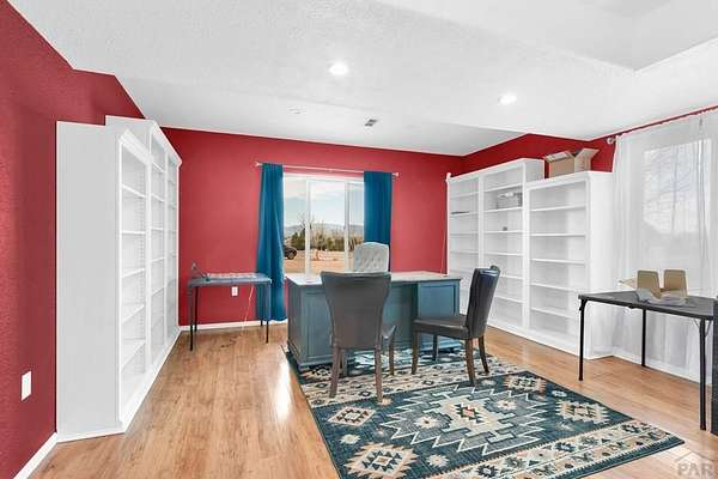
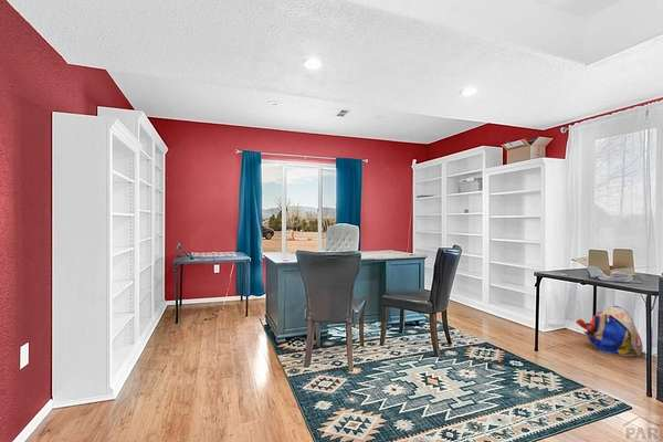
+ backpack (612, 329)
